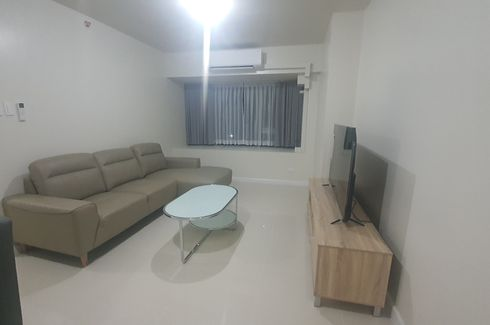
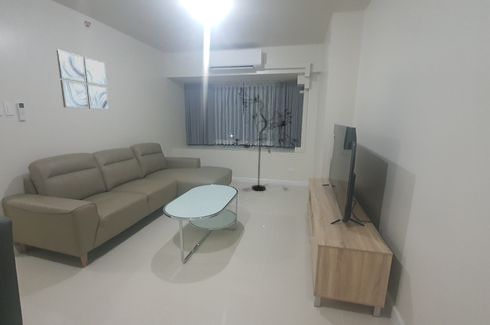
+ floor lamp (265, 141)
+ wall art (85, 82)
